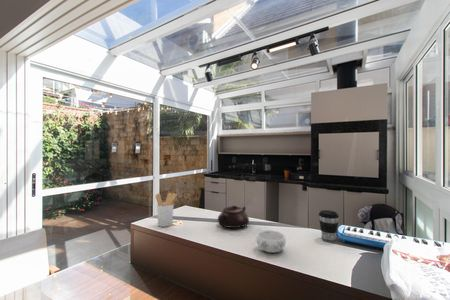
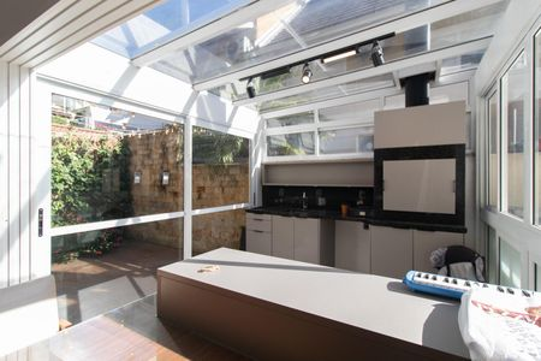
- utensil holder (167, 208)
- decorative bowl (269, 242)
- teapot (232, 215)
- coffee cup (328, 225)
